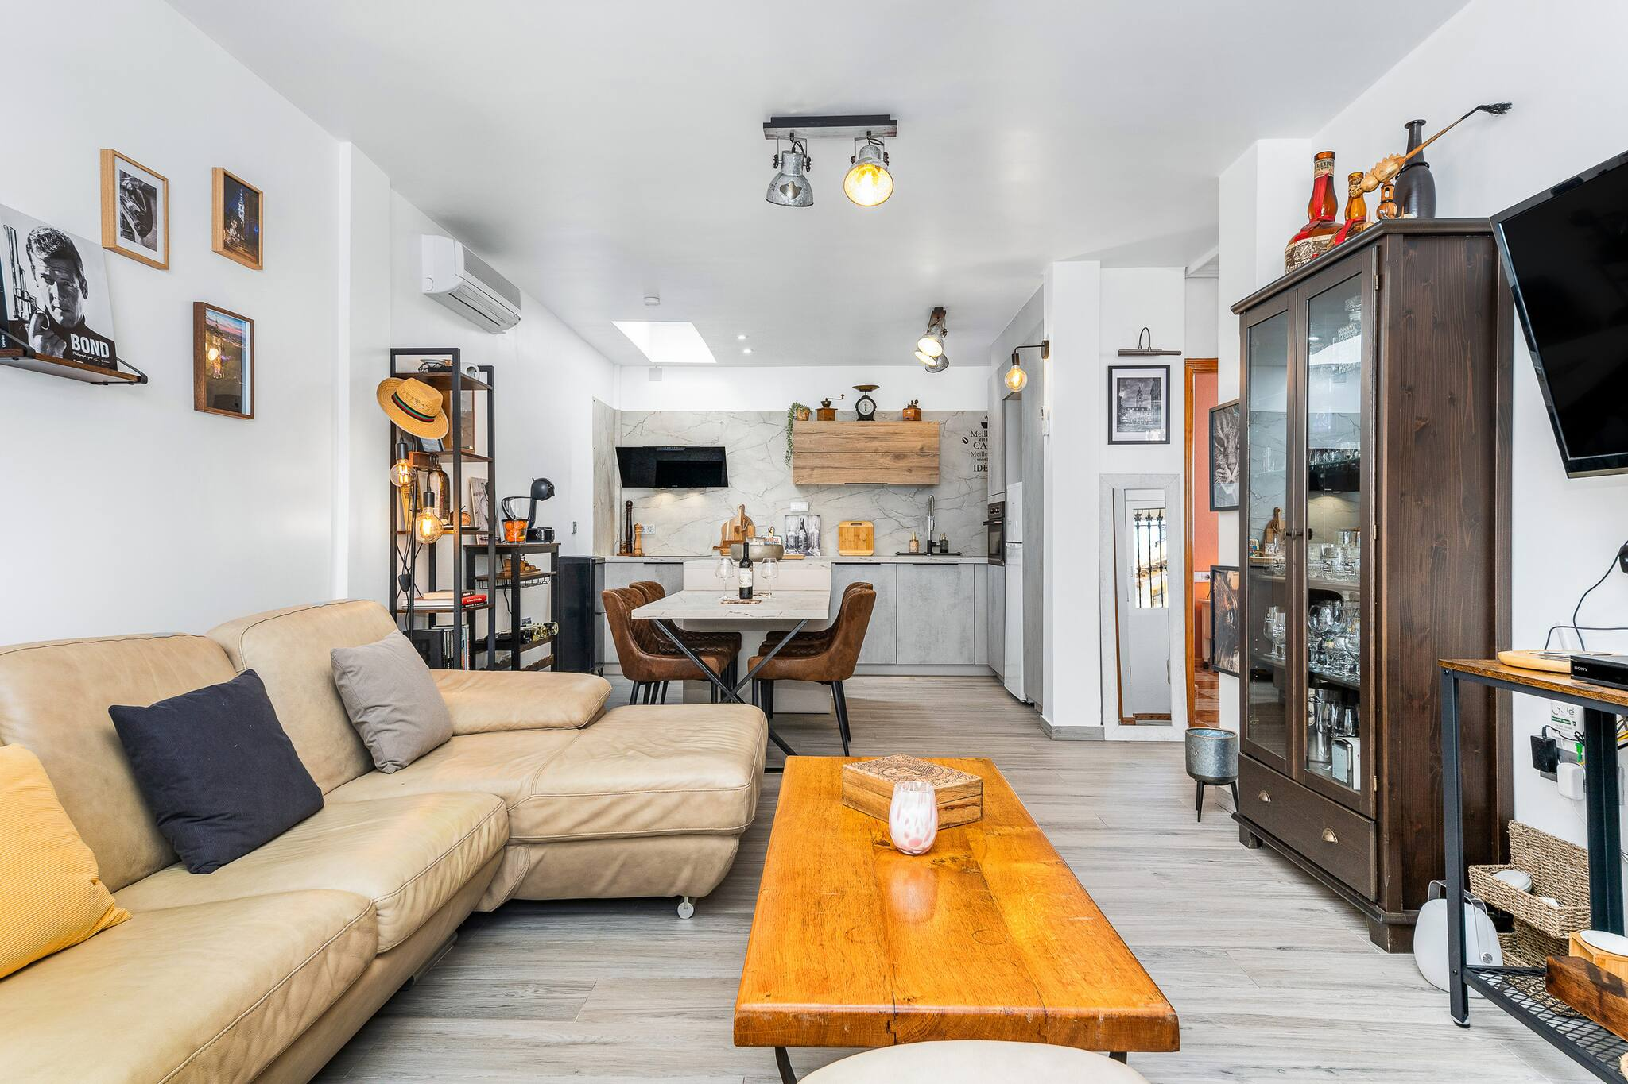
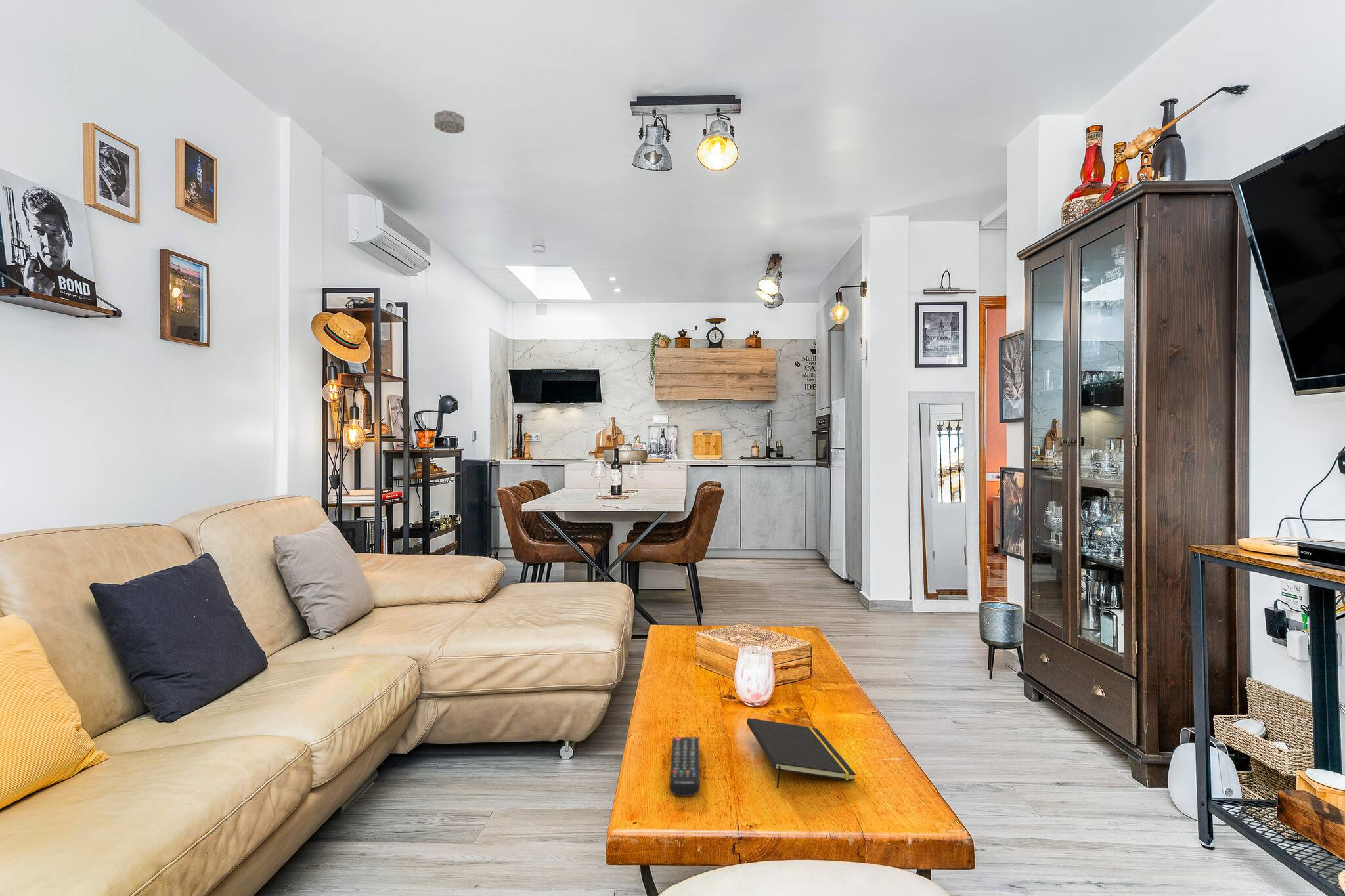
+ notepad (797, 747)
+ remote control (685, 763)
+ smoke detector (449, 121)
